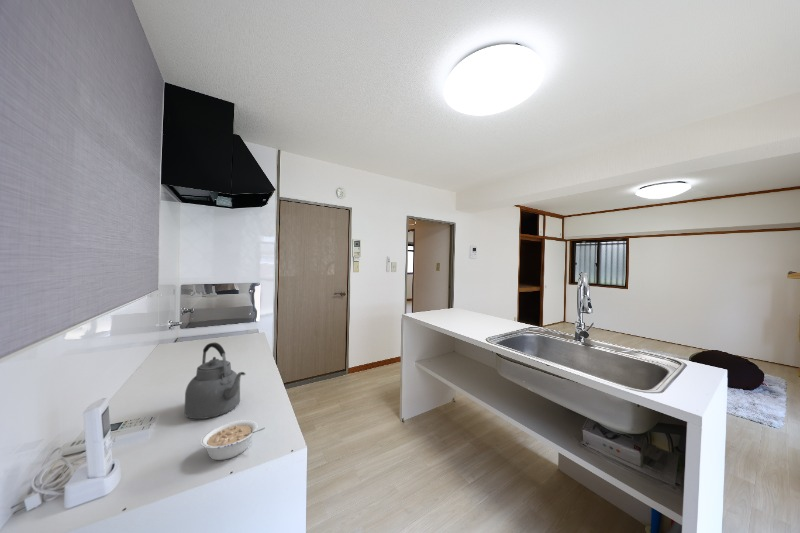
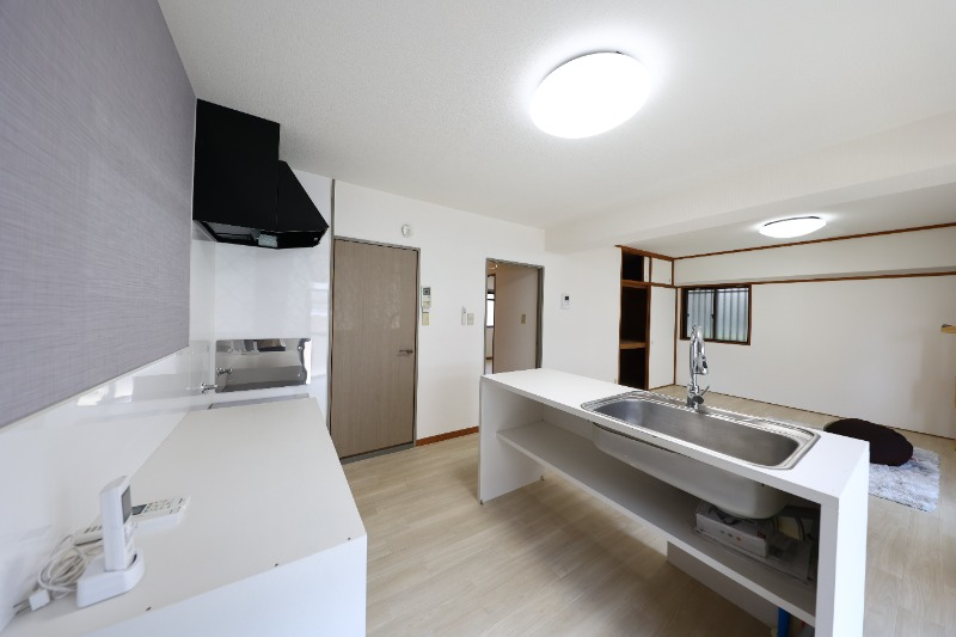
- kettle (221, 377)
- legume (232, 438)
